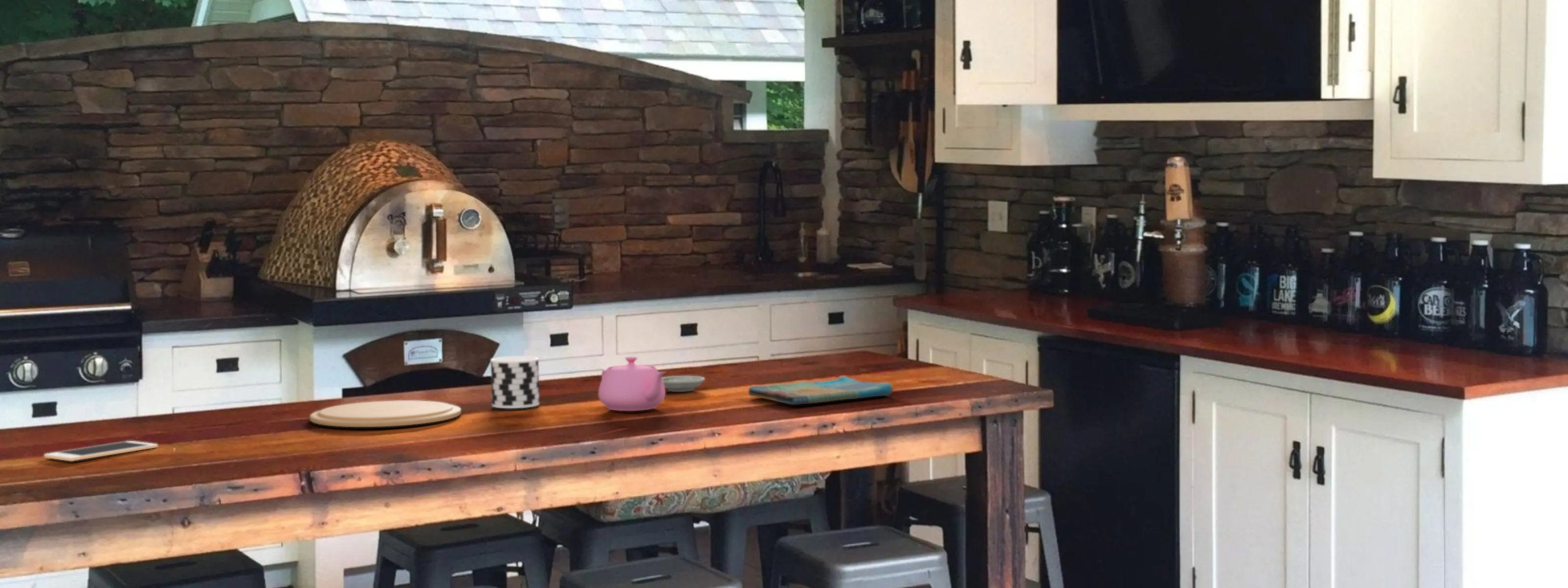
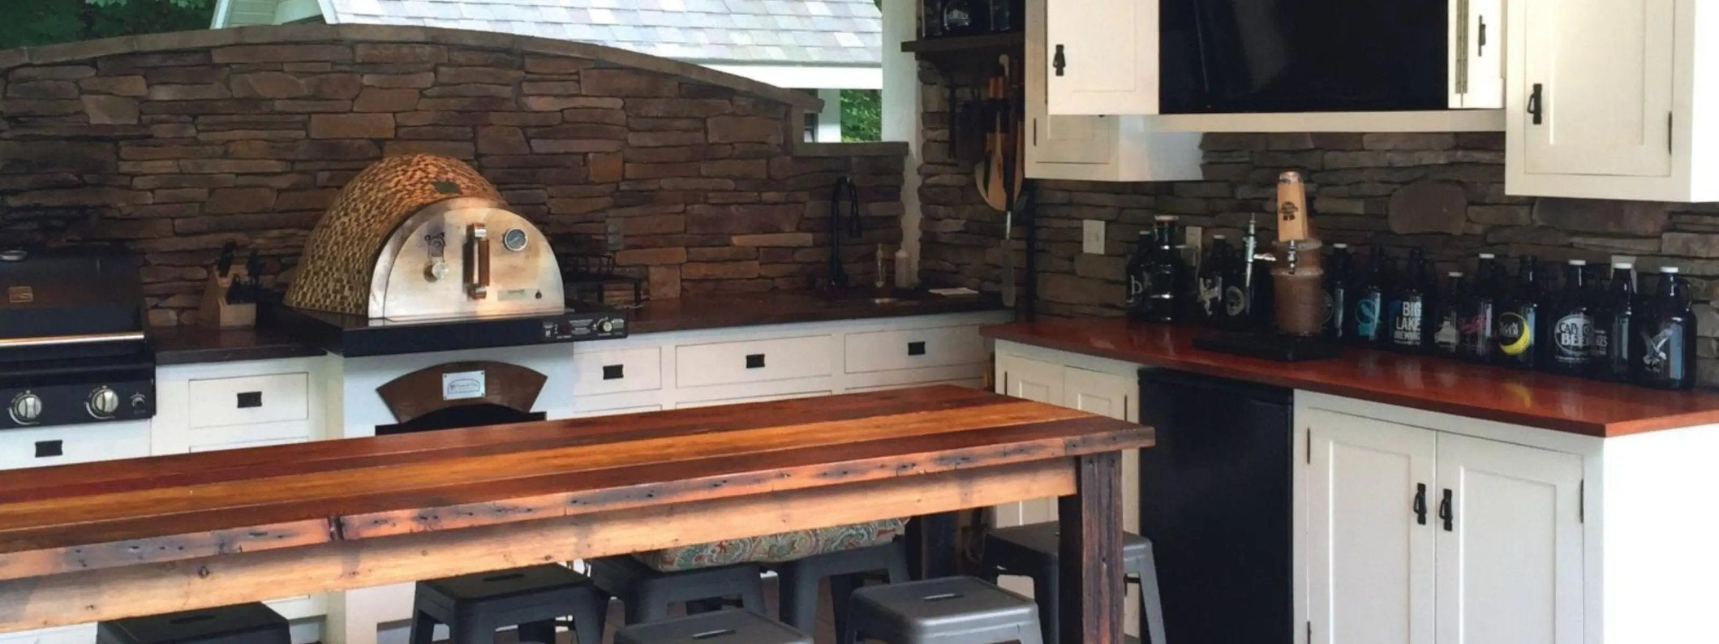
- teapot (634, 383)
- saucer (681, 384)
- dish towel (821, 390)
- cup (512, 381)
- plate (386, 412)
- cell phone (102, 451)
